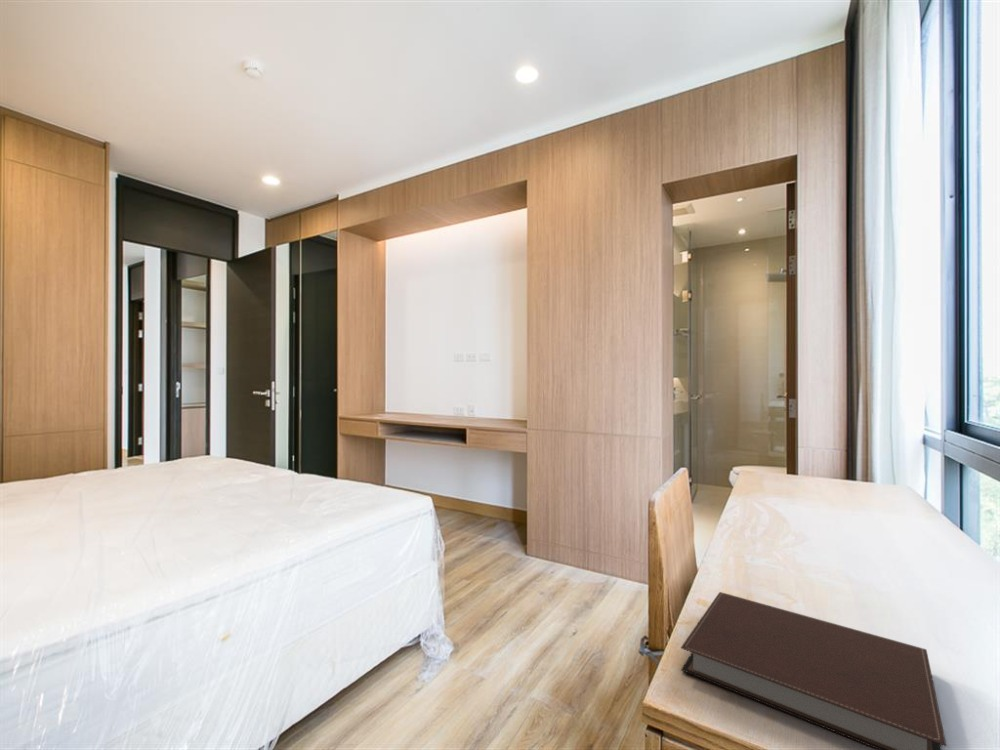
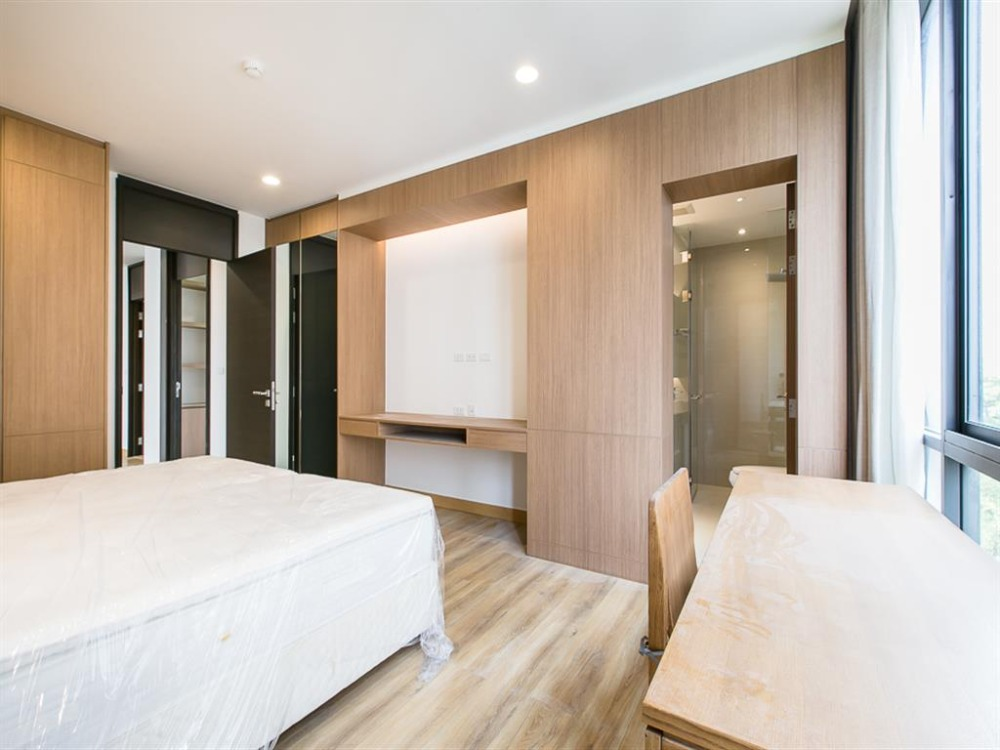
- notebook (803, 658)
